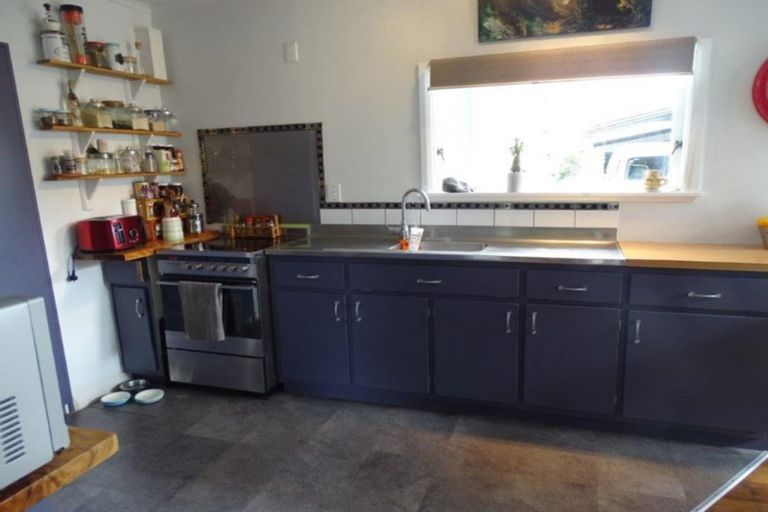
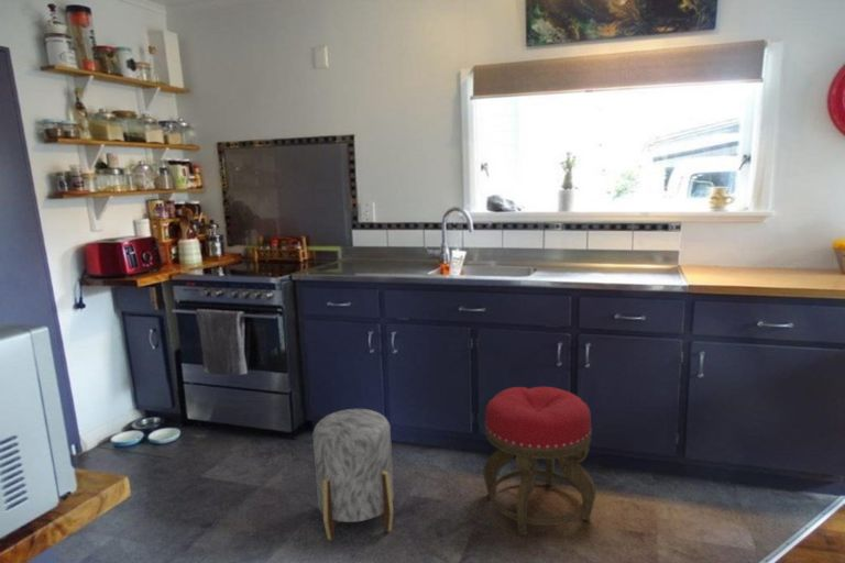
+ stool (537, 453)
+ stool (353, 467)
